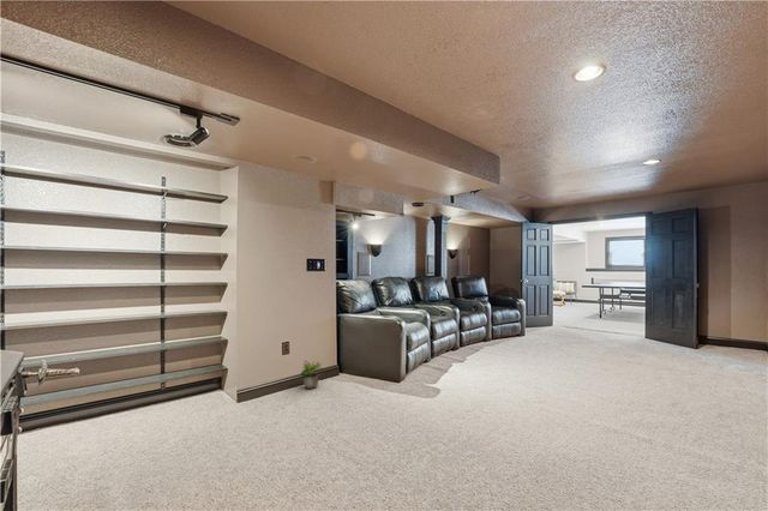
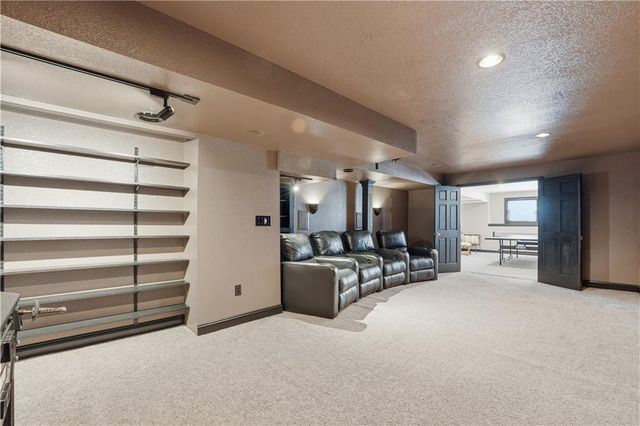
- potted plant (310, 373)
